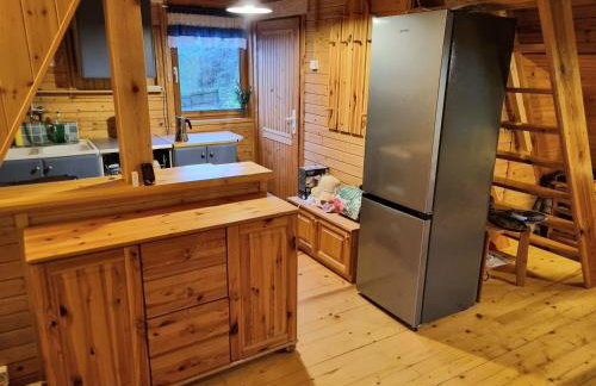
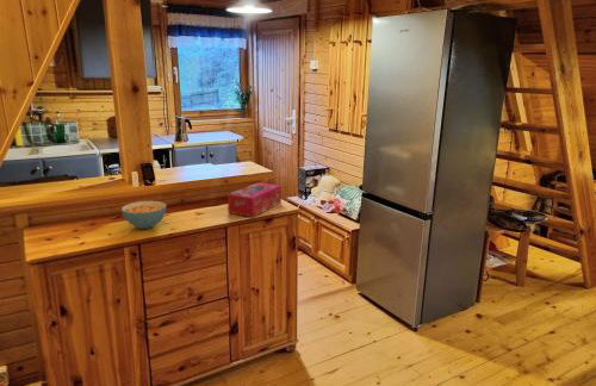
+ cereal bowl (144, 216)
+ tissue box (255, 198)
